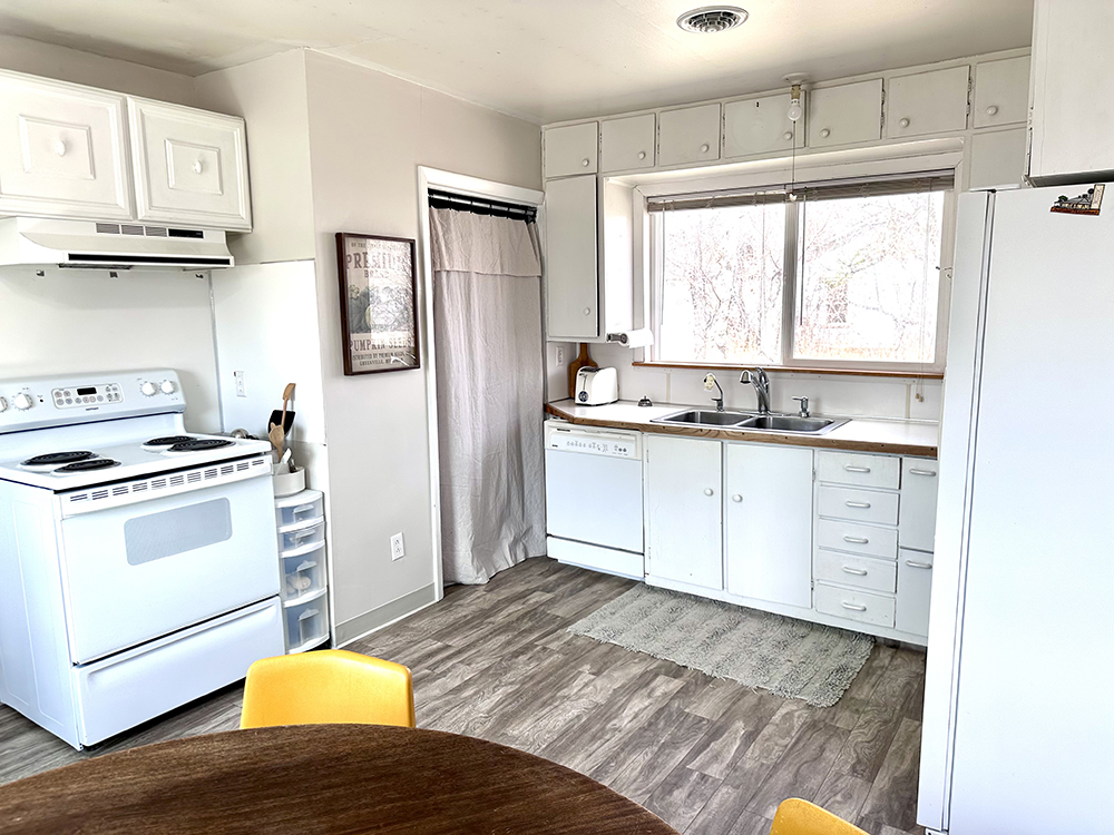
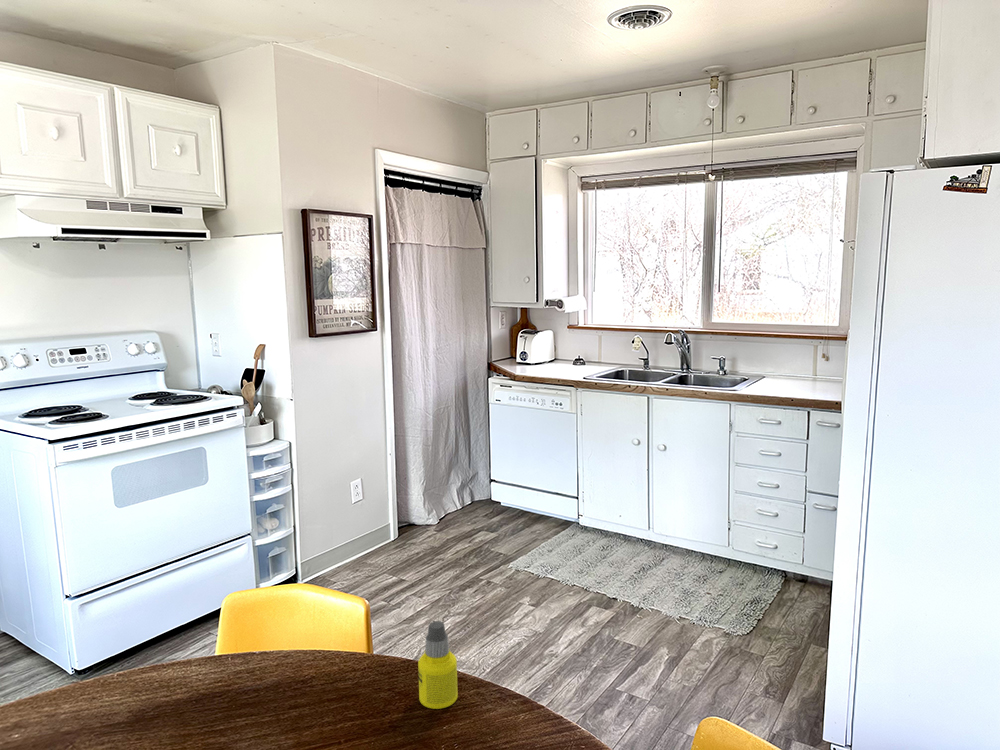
+ bottle (437, 661)
